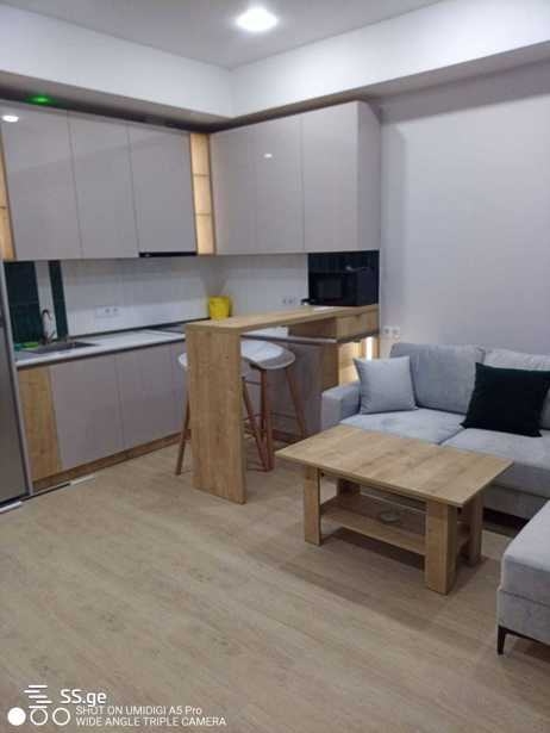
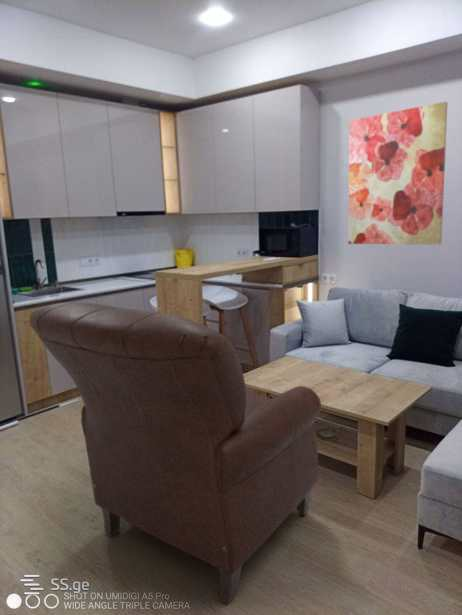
+ wall art (393, 179)
+ chair (184, 421)
